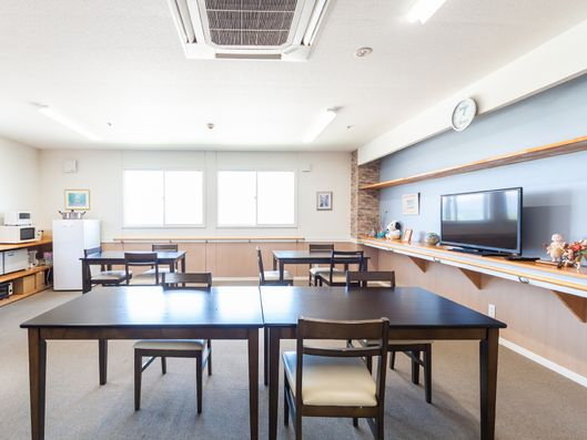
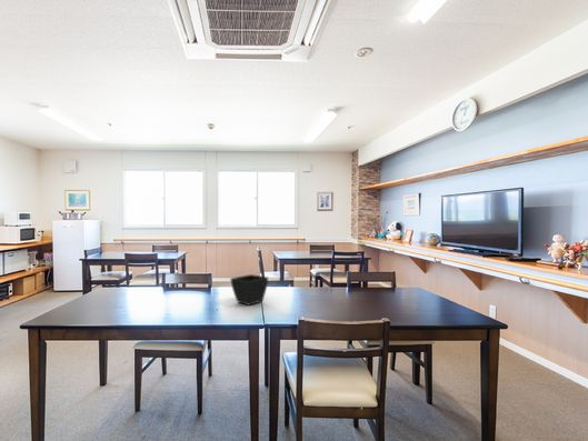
+ flower pot (249, 290)
